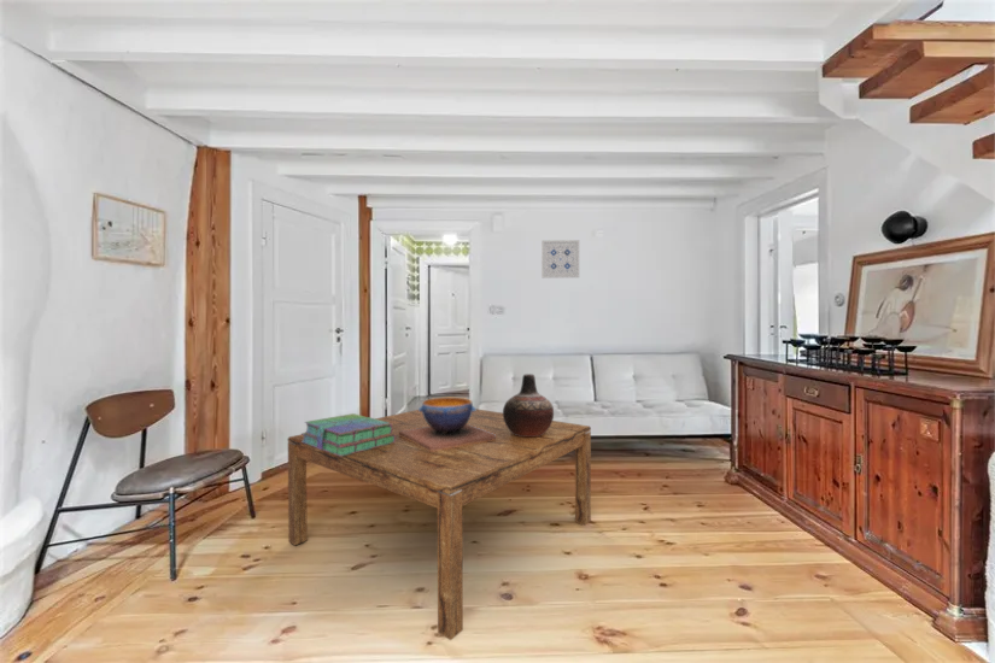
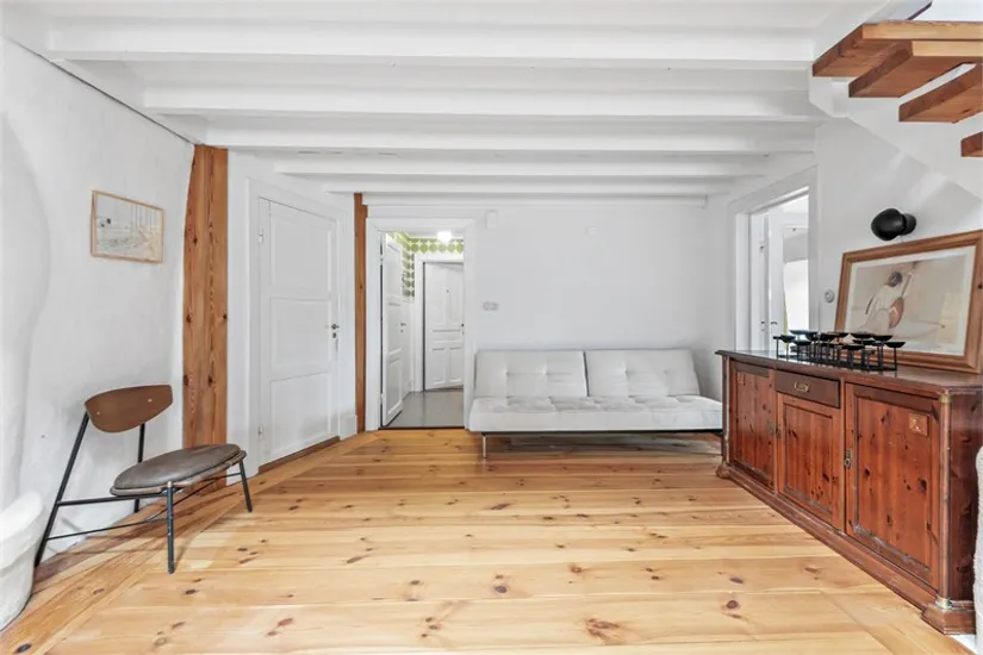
- coffee table (446, 481)
- decorative bowl (446, 418)
- stack of books (347, 432)
- wall art (560, 258)
- vase (528, 404)
